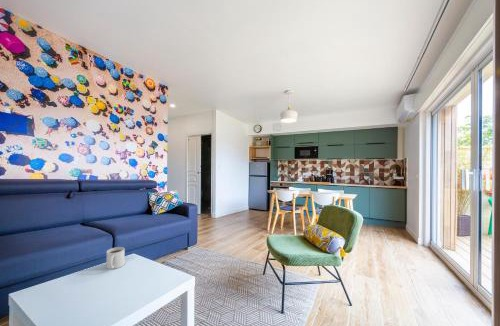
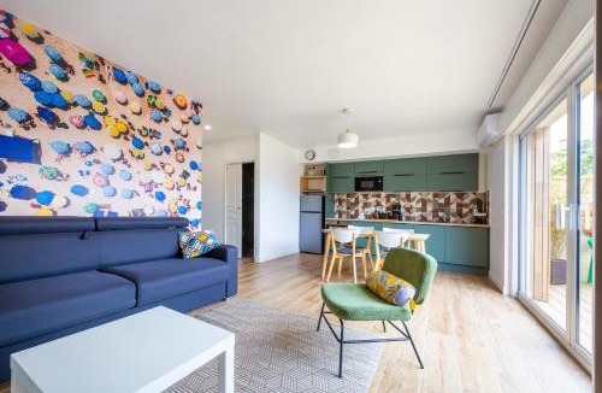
- mug (114, 259)
